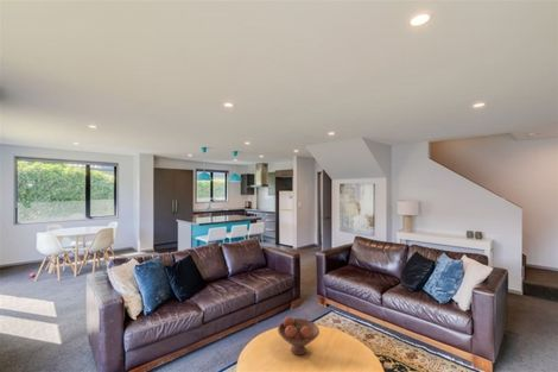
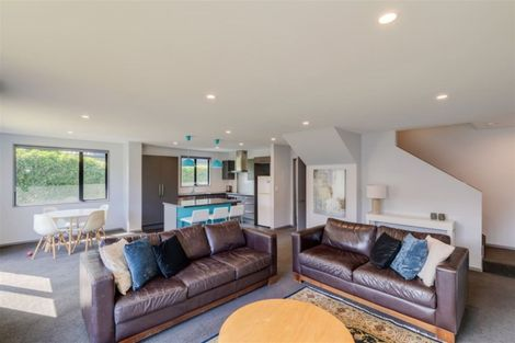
- fruit bowl (298, 335)
